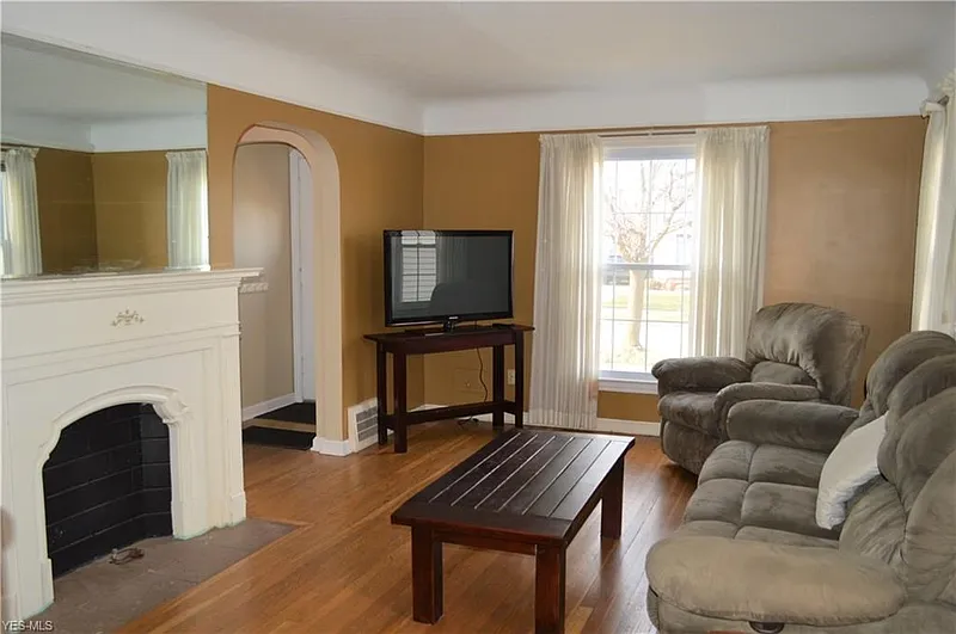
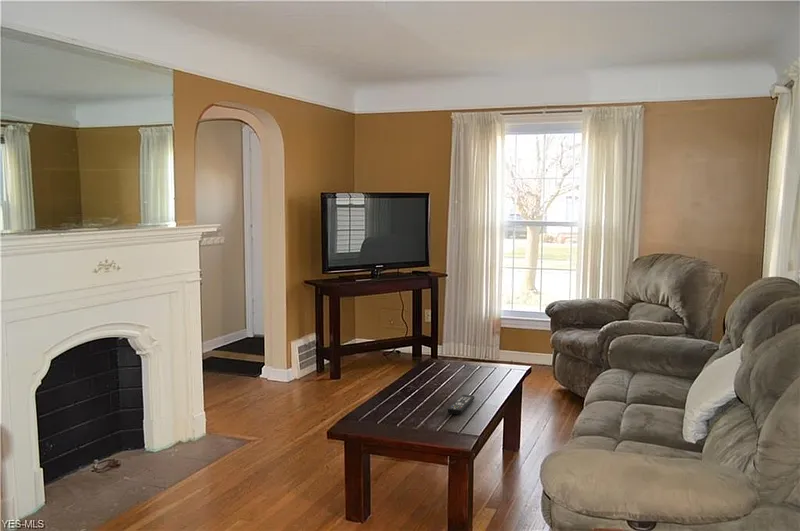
+ remote control (461, 404)
